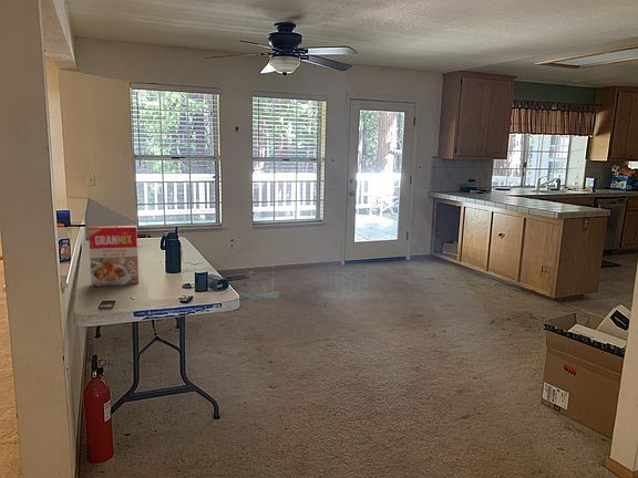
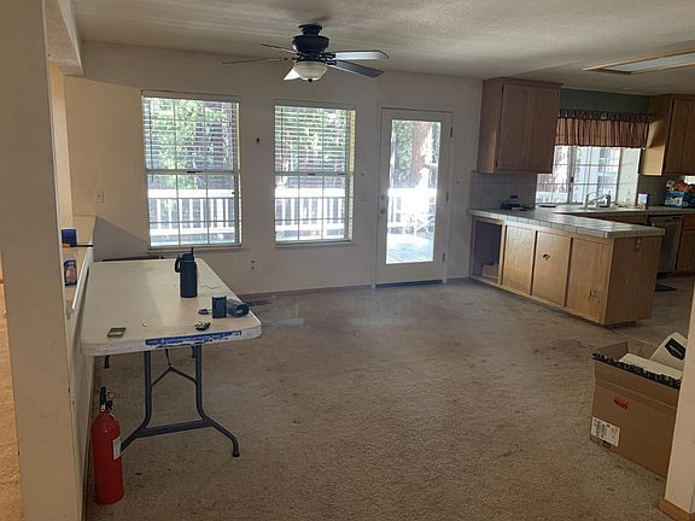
- cereal box (114, 254)
